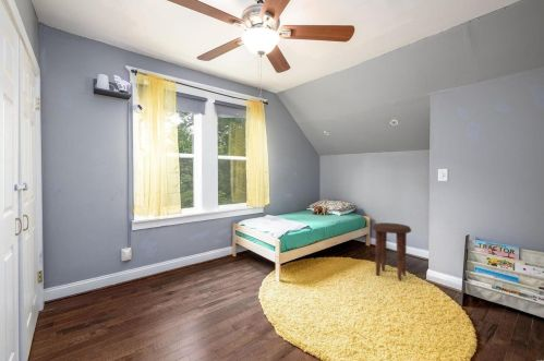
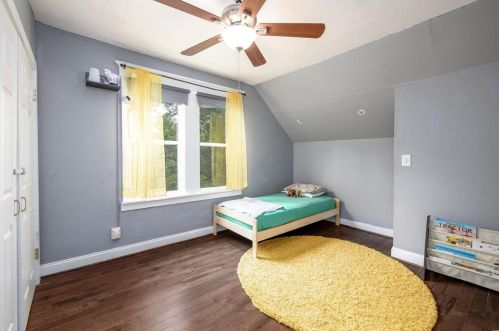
- side table (385, 250)
